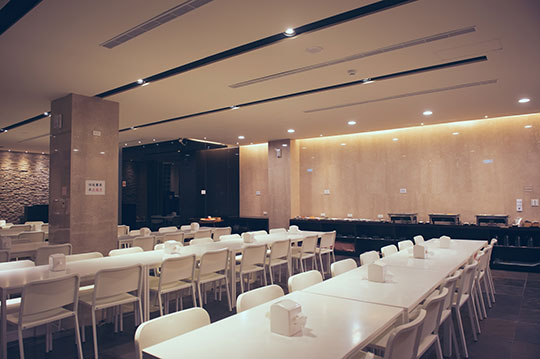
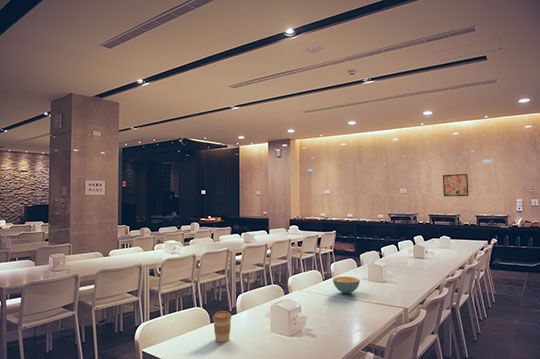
+ cereal bowl (346, 285)
+ coffee cup (222, 326)
+ wall art (455, 185)
